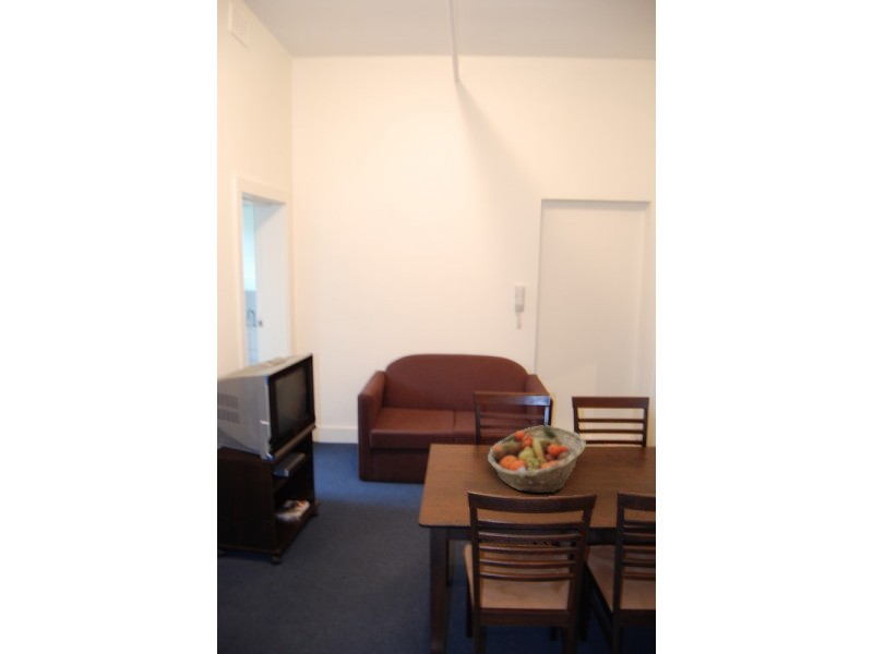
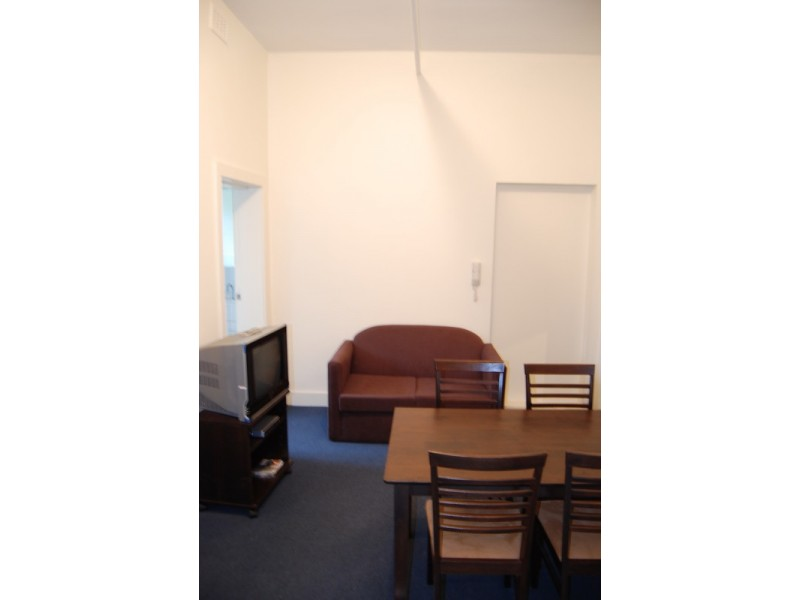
- fruit basket (535, 457)
